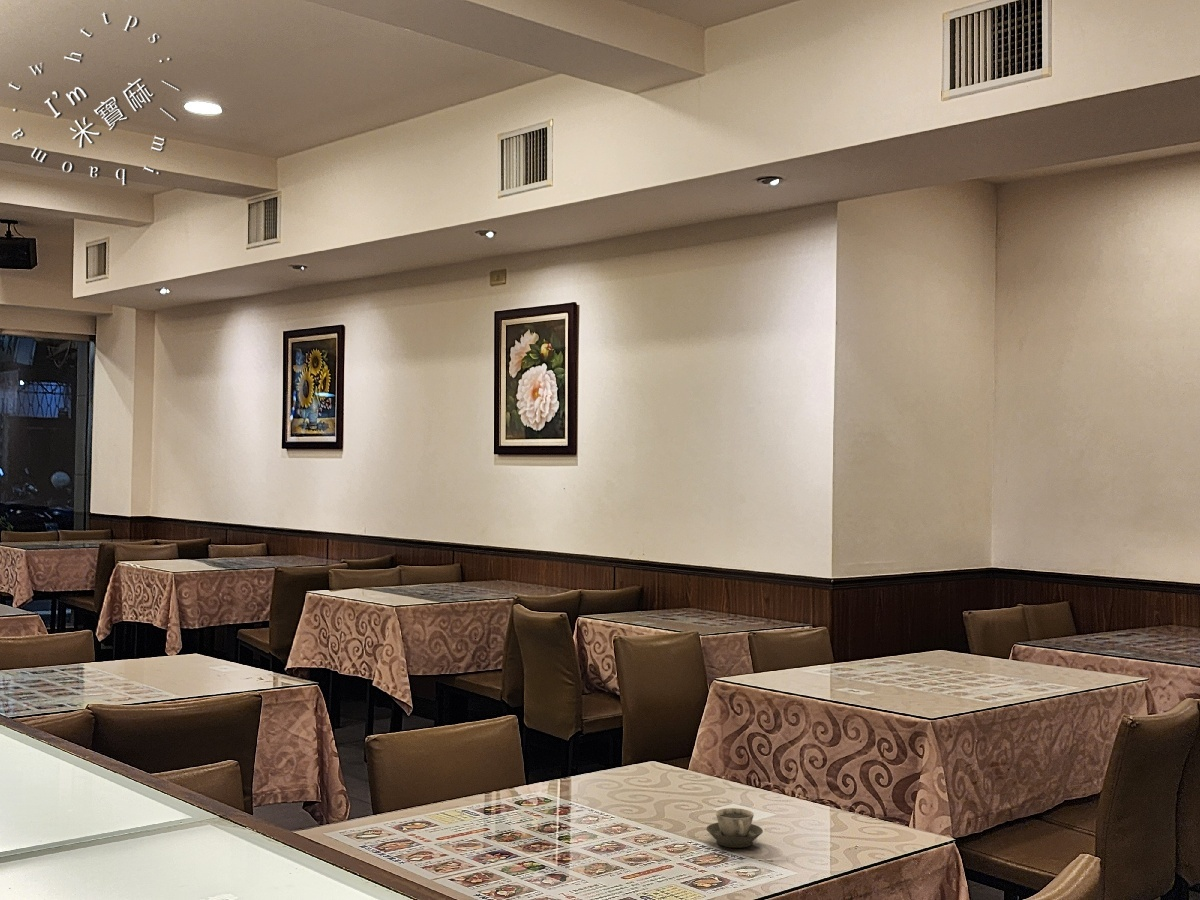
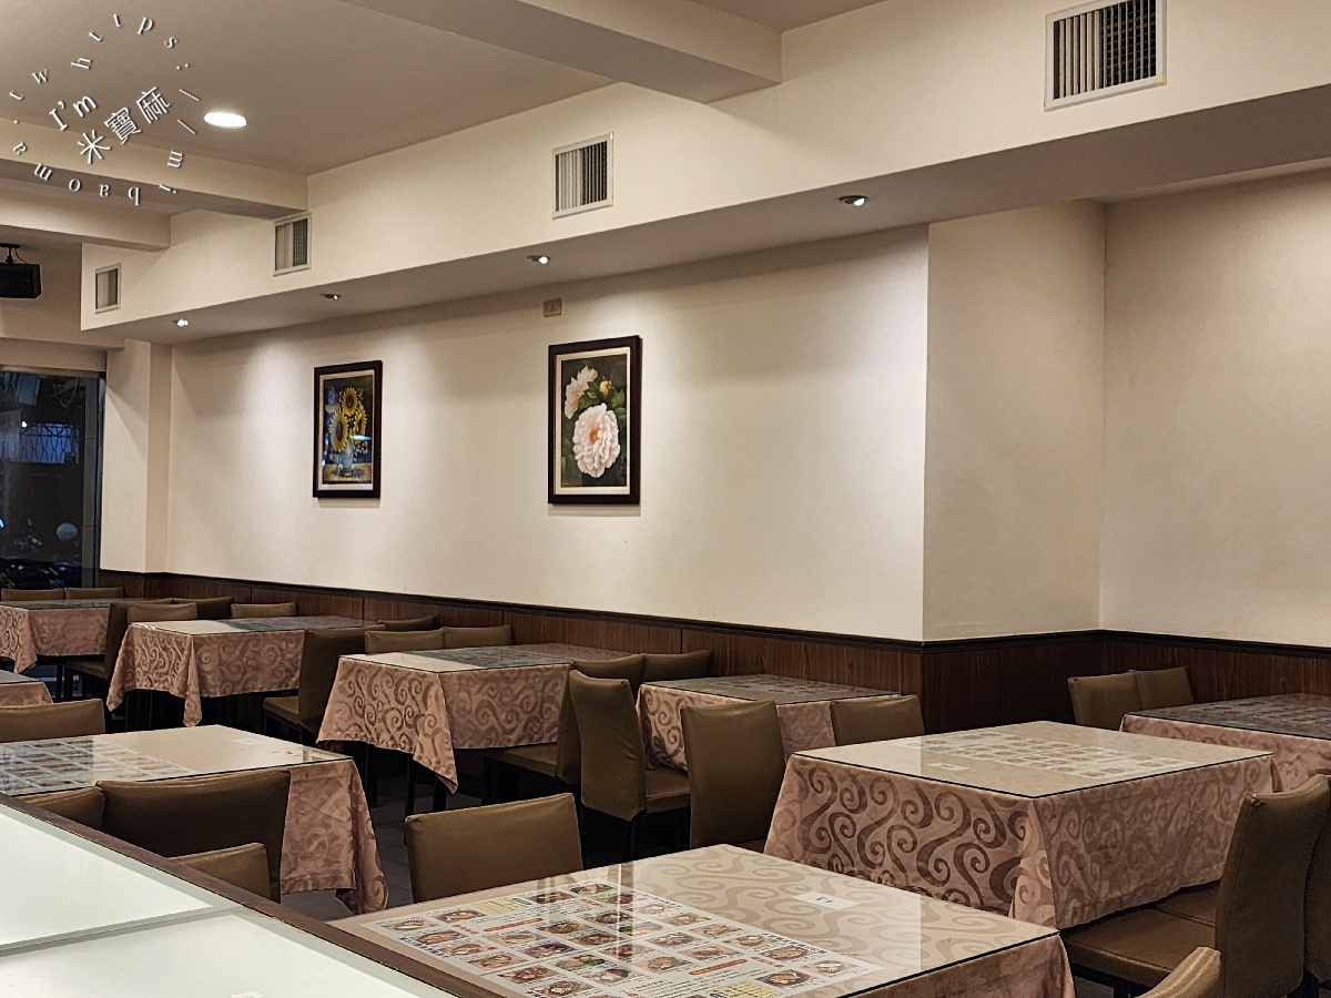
- cup (734, 827)
